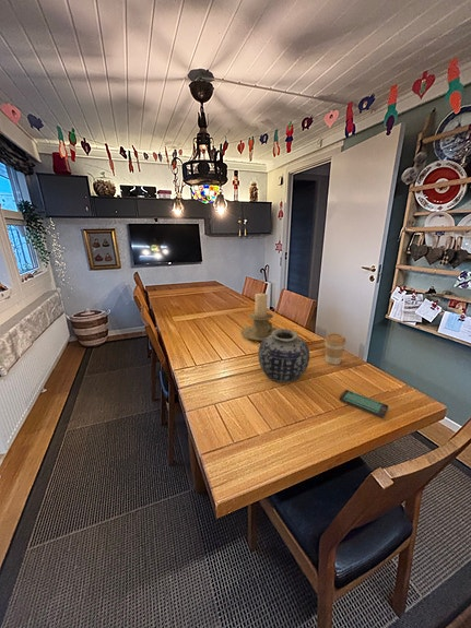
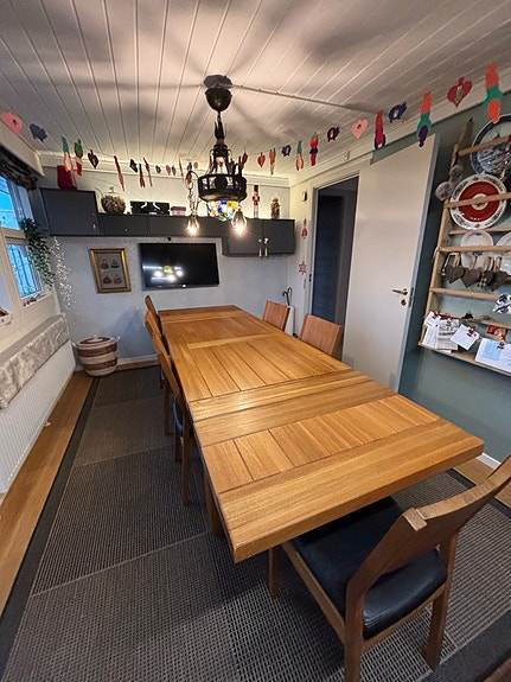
- coffee cup (333, 348)
- smartphone (363, 402)
- vase (283, 353)
- candle holder (260, 315)
